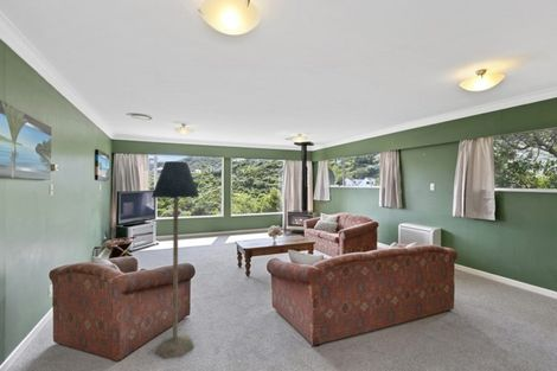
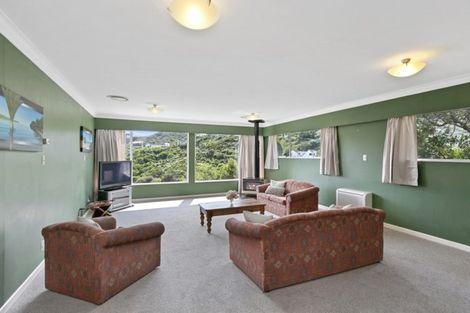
- floor lamp (175, 254)
